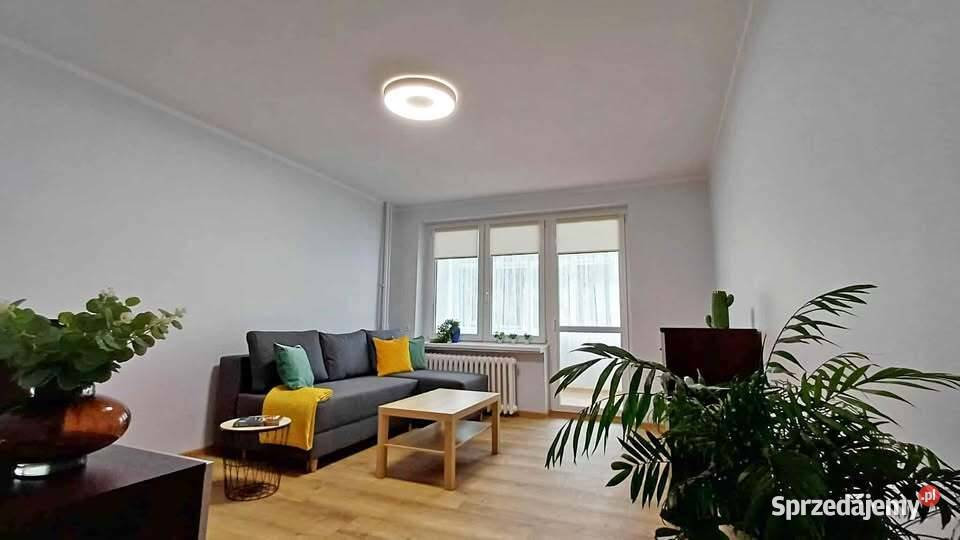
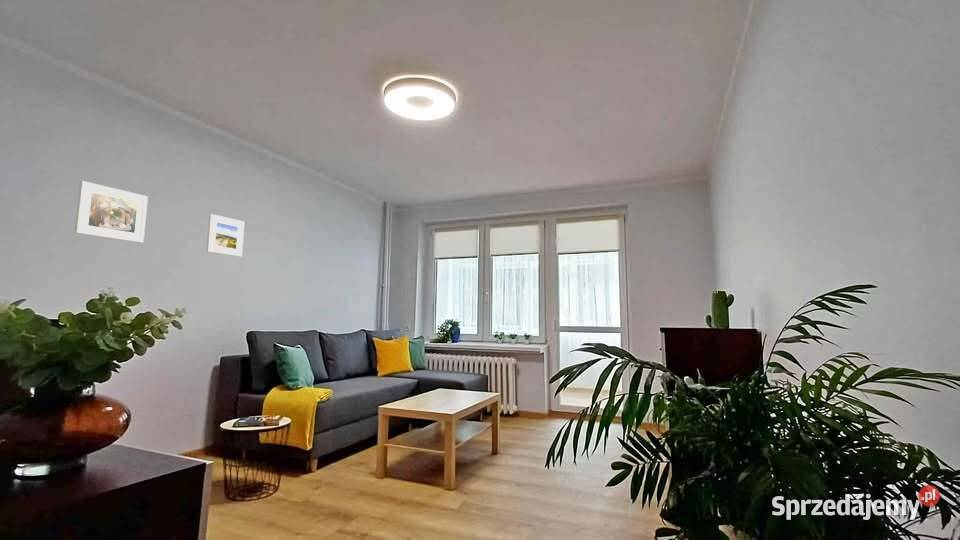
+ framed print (226, 235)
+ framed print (113, 213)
